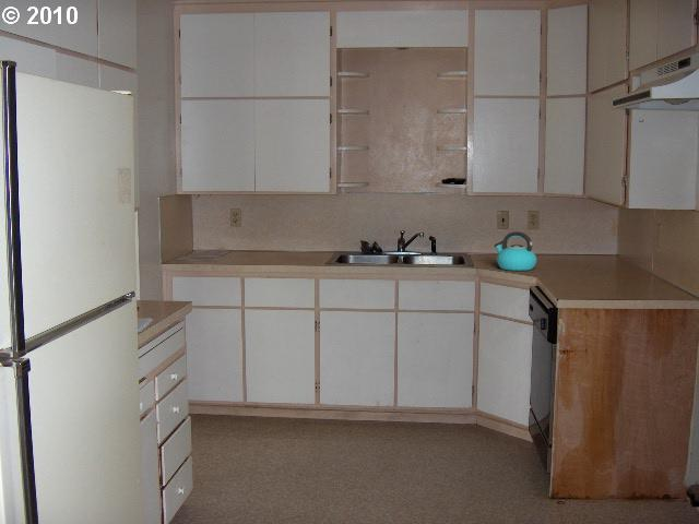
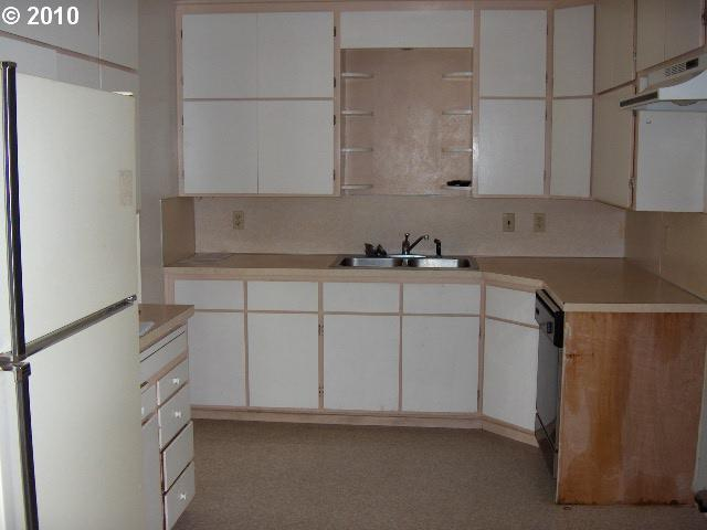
- kettle (513, 250)
